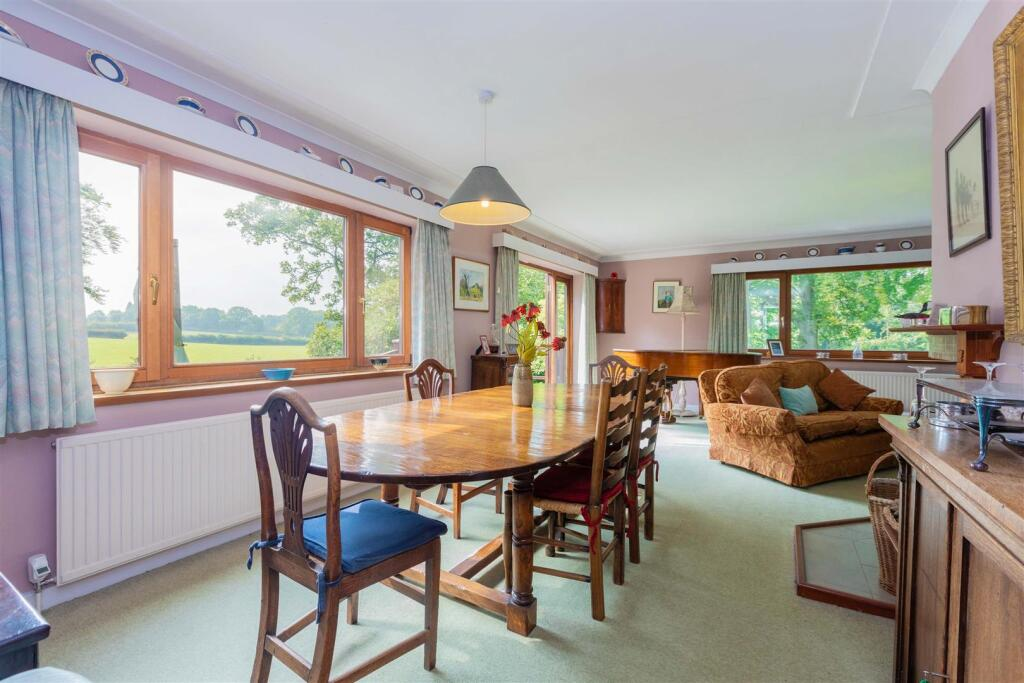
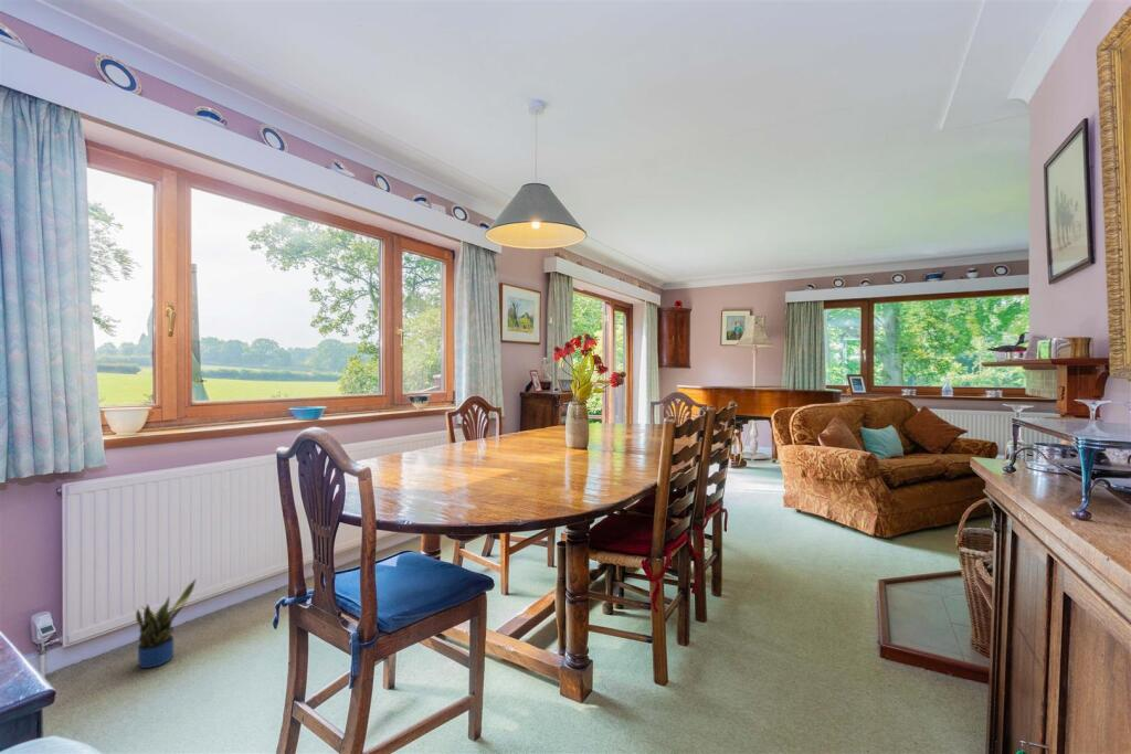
+ potted plant (165, 620)
